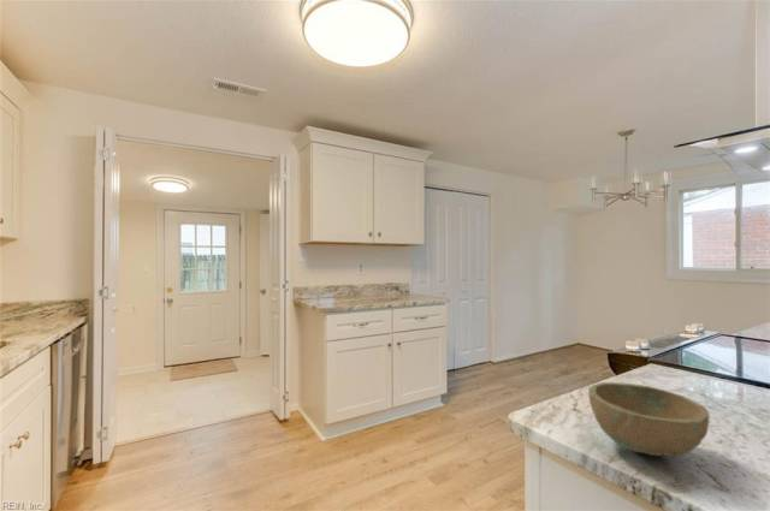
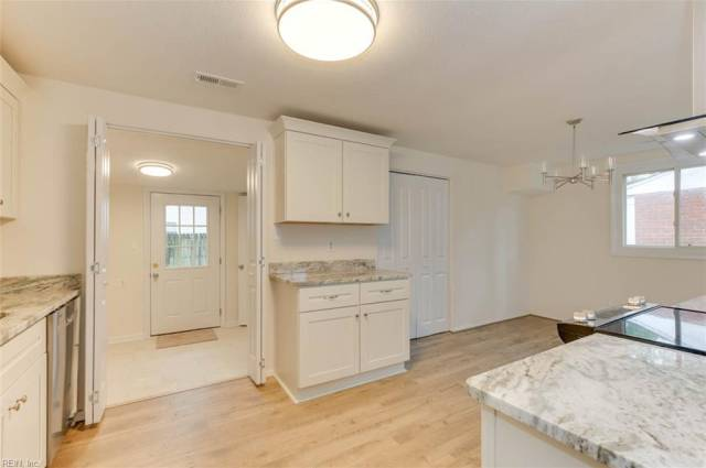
- bowl (644, 424)
